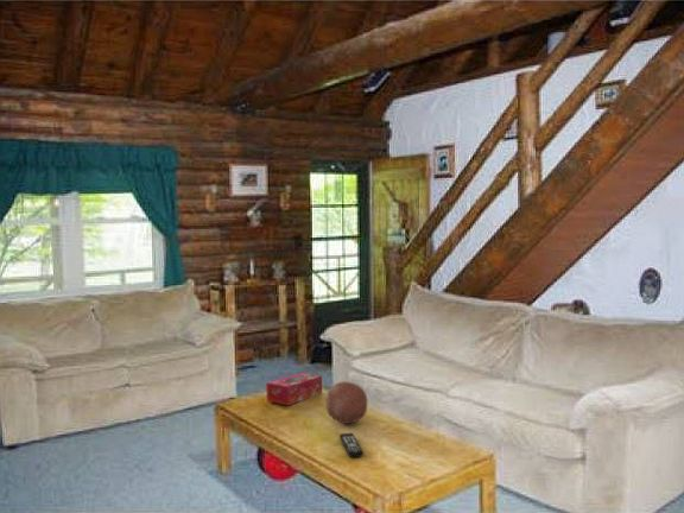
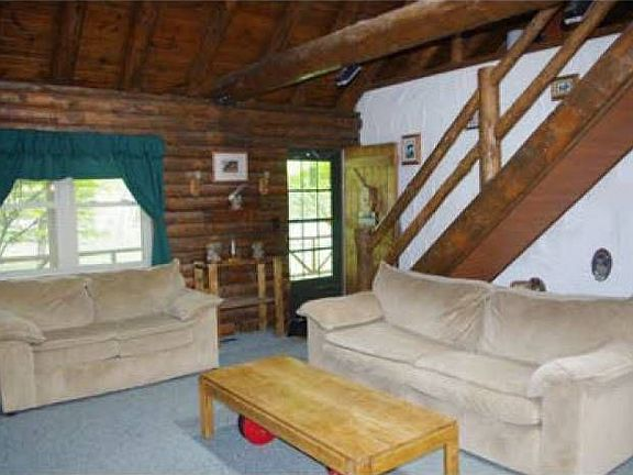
- tissue box (294, 387)
- remote control (350, 444)
- decorative ball (347, 403)
